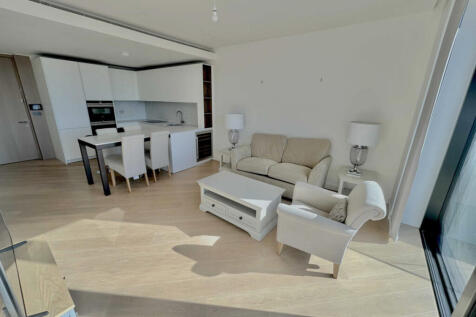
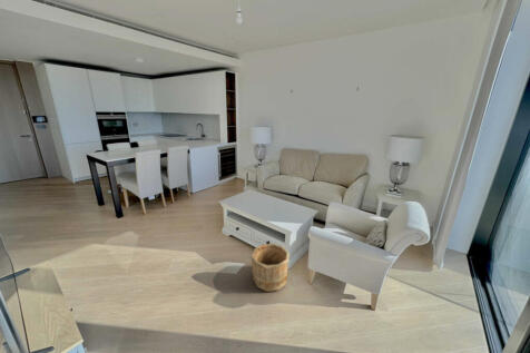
+ wooden bucket (269, 266)
